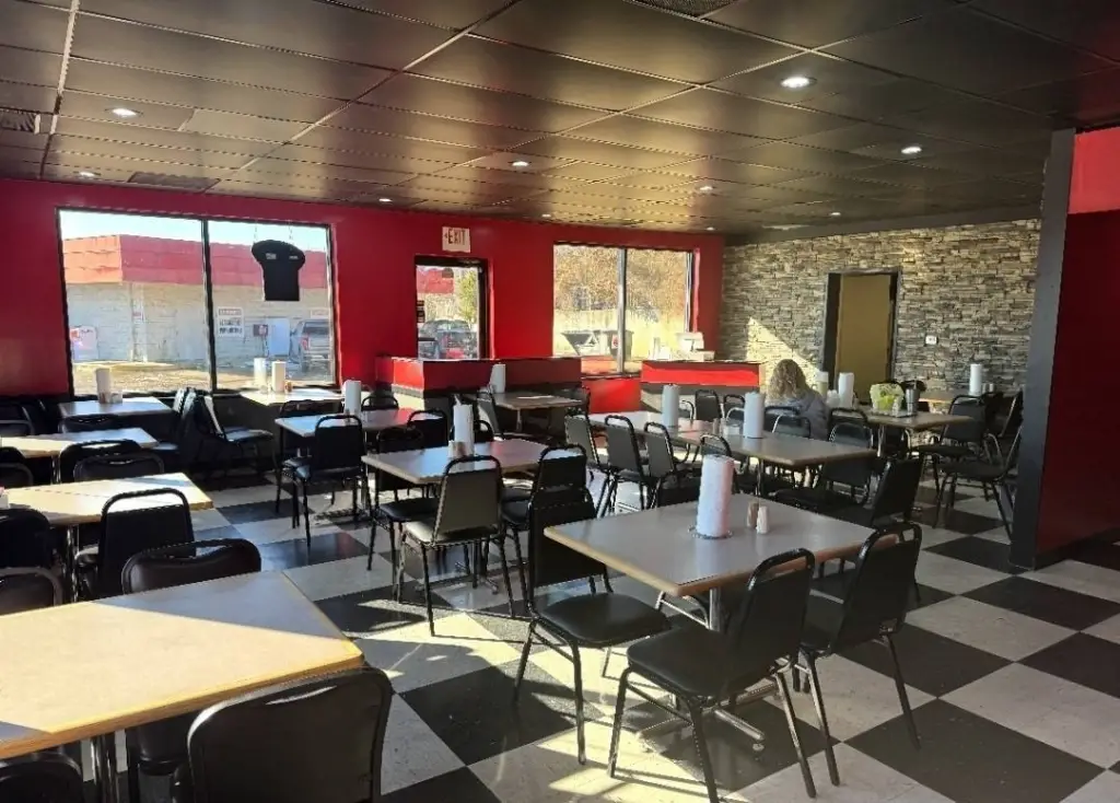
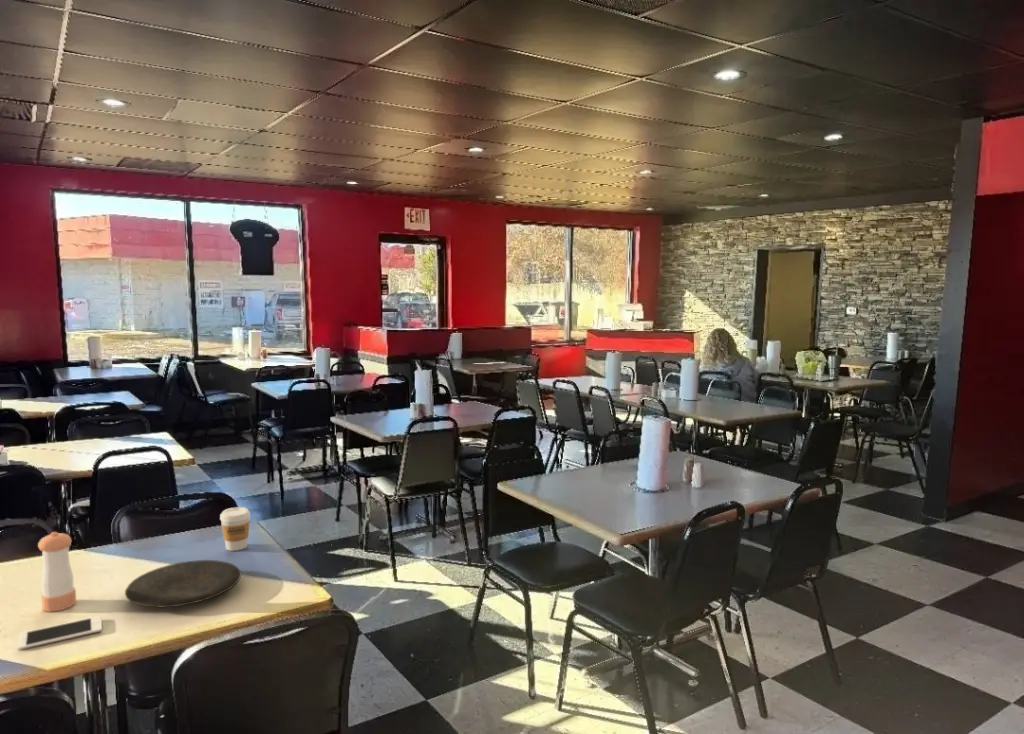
+ pepper shaker (56, 568)
+ cell phone (61, 632)
+ coffee cup (235, 528)
+ plate (185, 585)
